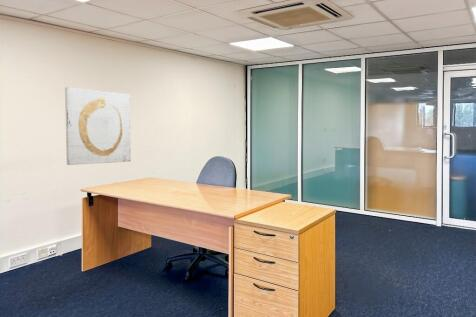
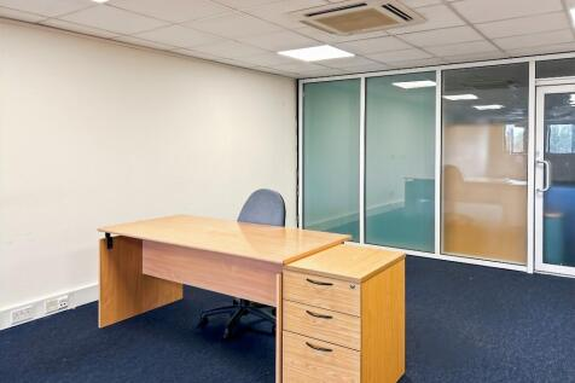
- wall art (100, 127)
